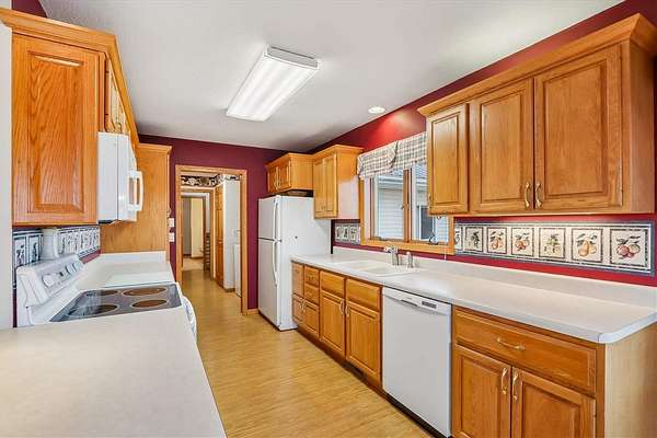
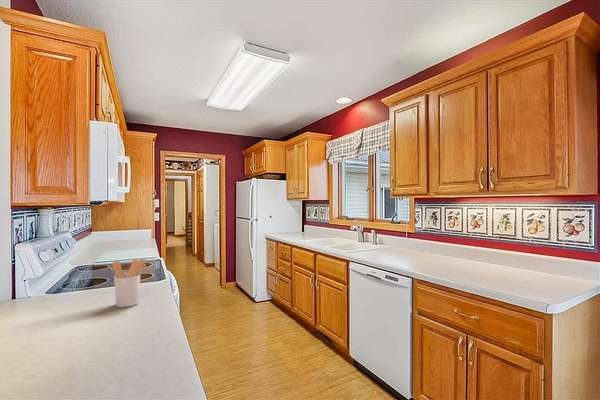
+ utensil holder (131, 280)
